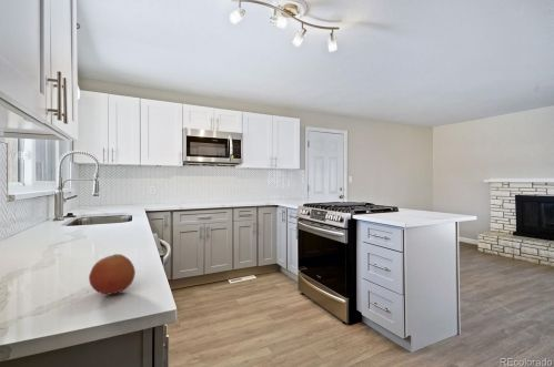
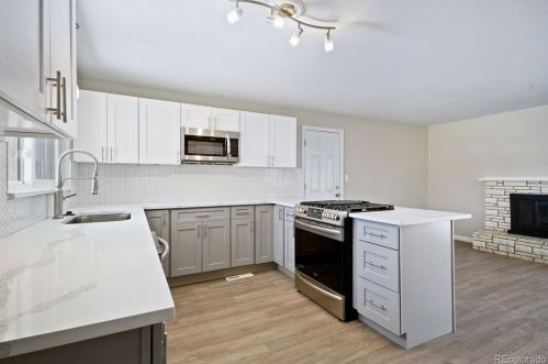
- fruit (112, 273)
